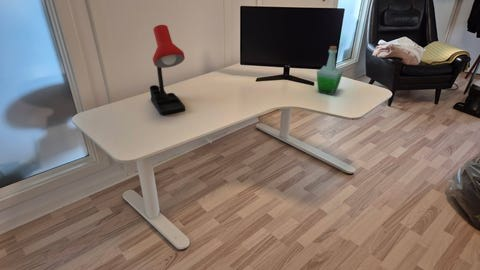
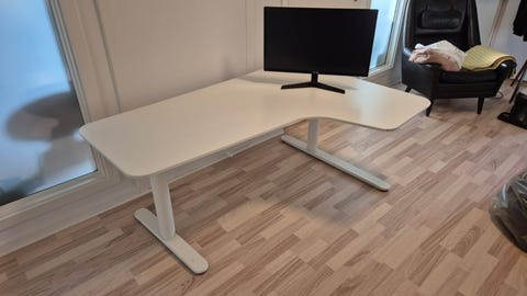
- bottle (330, 70)
- desk lamp (164, 67)
